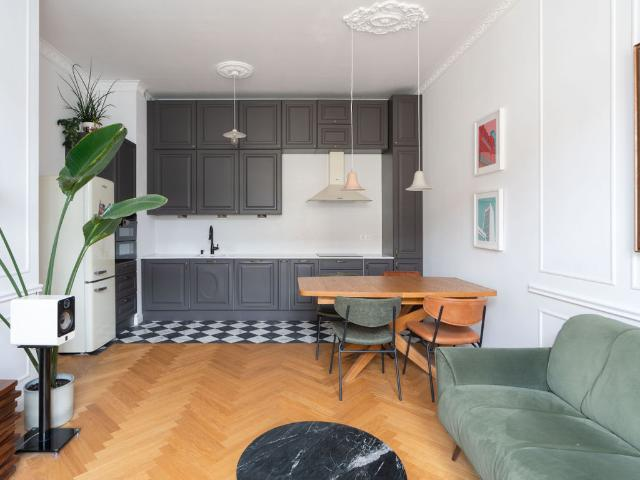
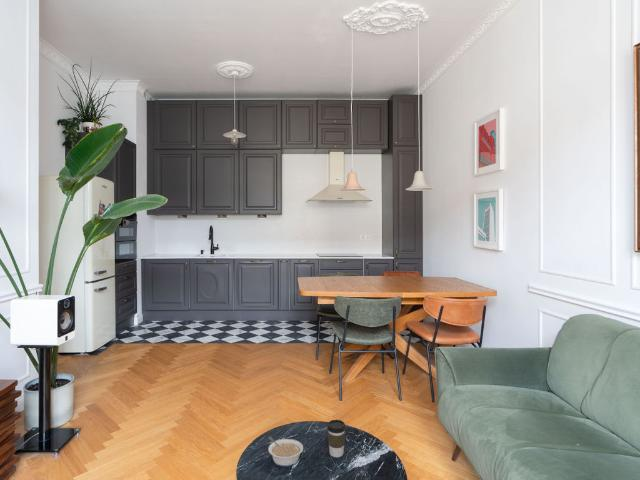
+ coffee cup (336, 438)
+ legume (284, 452)
